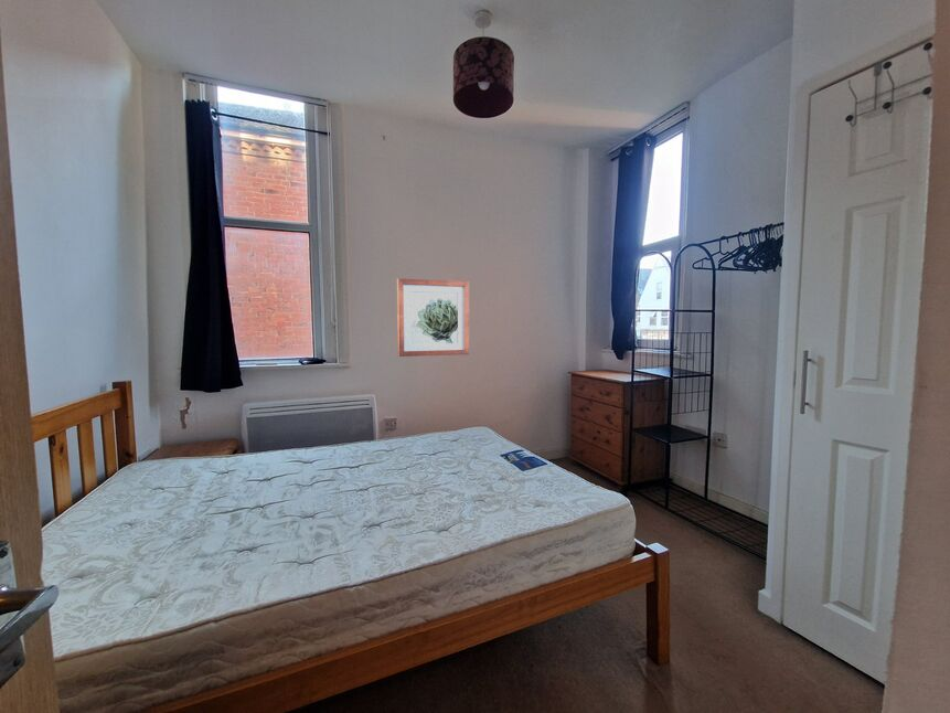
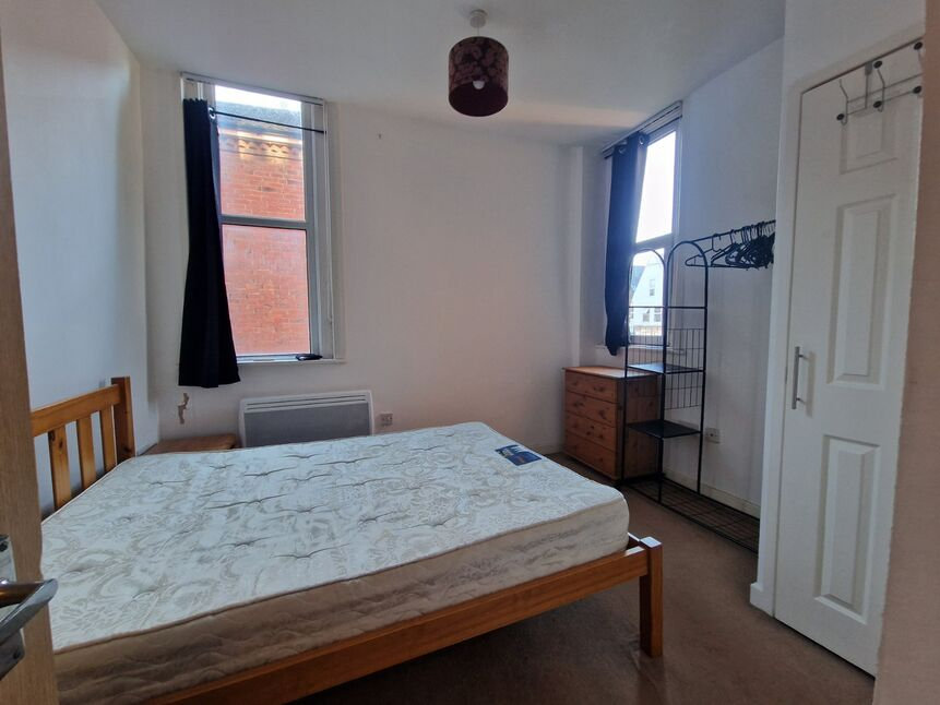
- wall art (434, 318)
